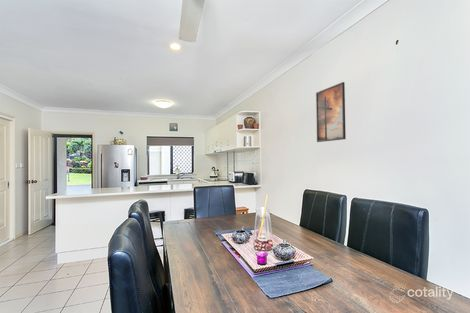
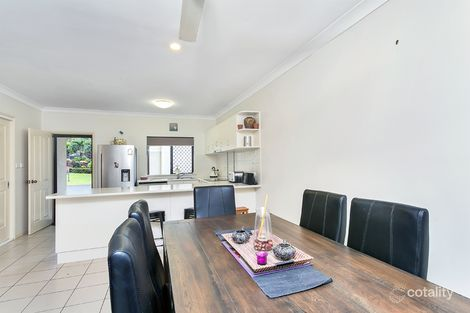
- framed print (329, 114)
